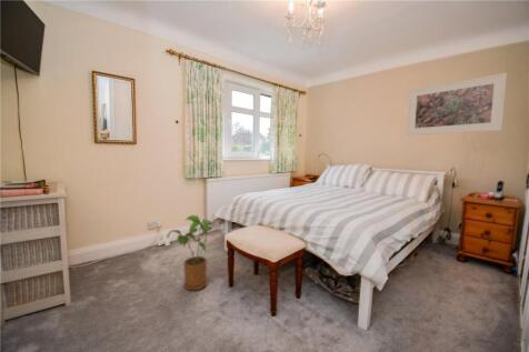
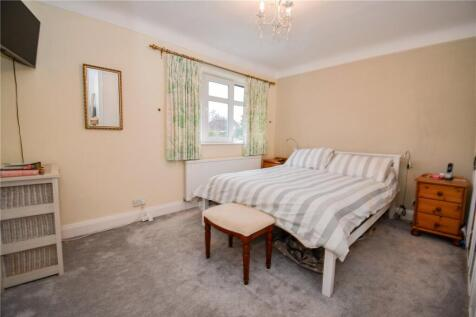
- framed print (450, 108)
- house plant (191, 251)
